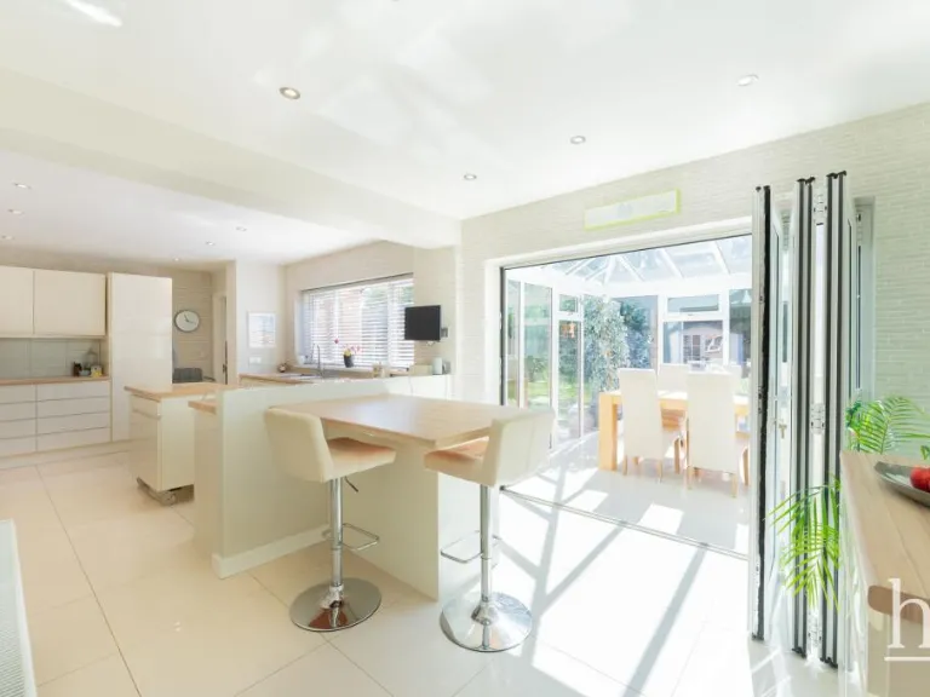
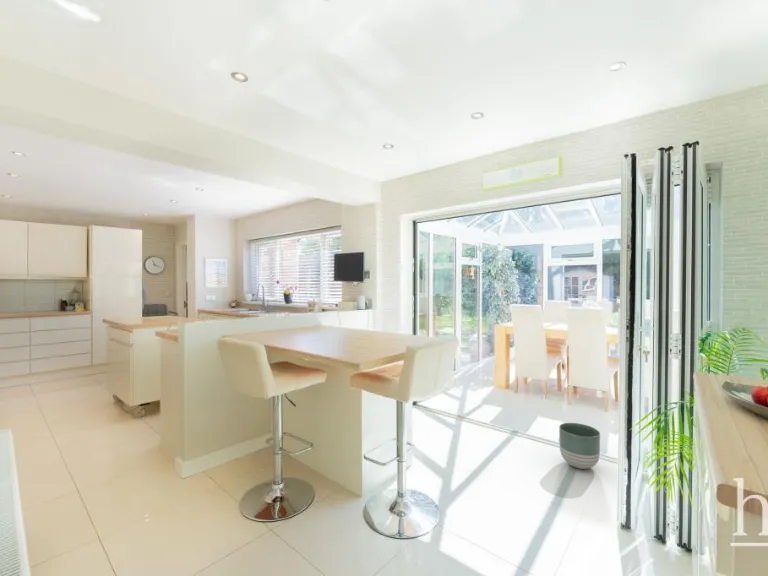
+ planter (579, 447)
